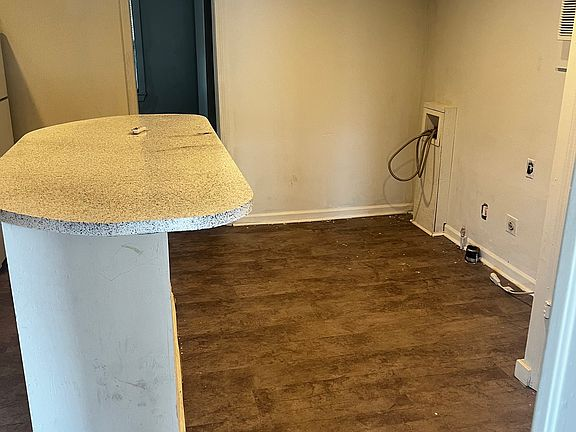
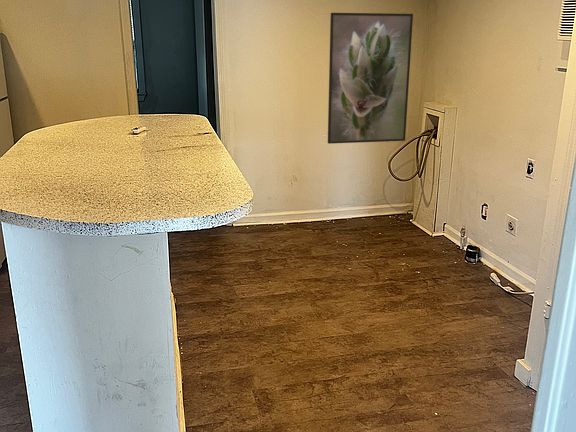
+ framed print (369, 79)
